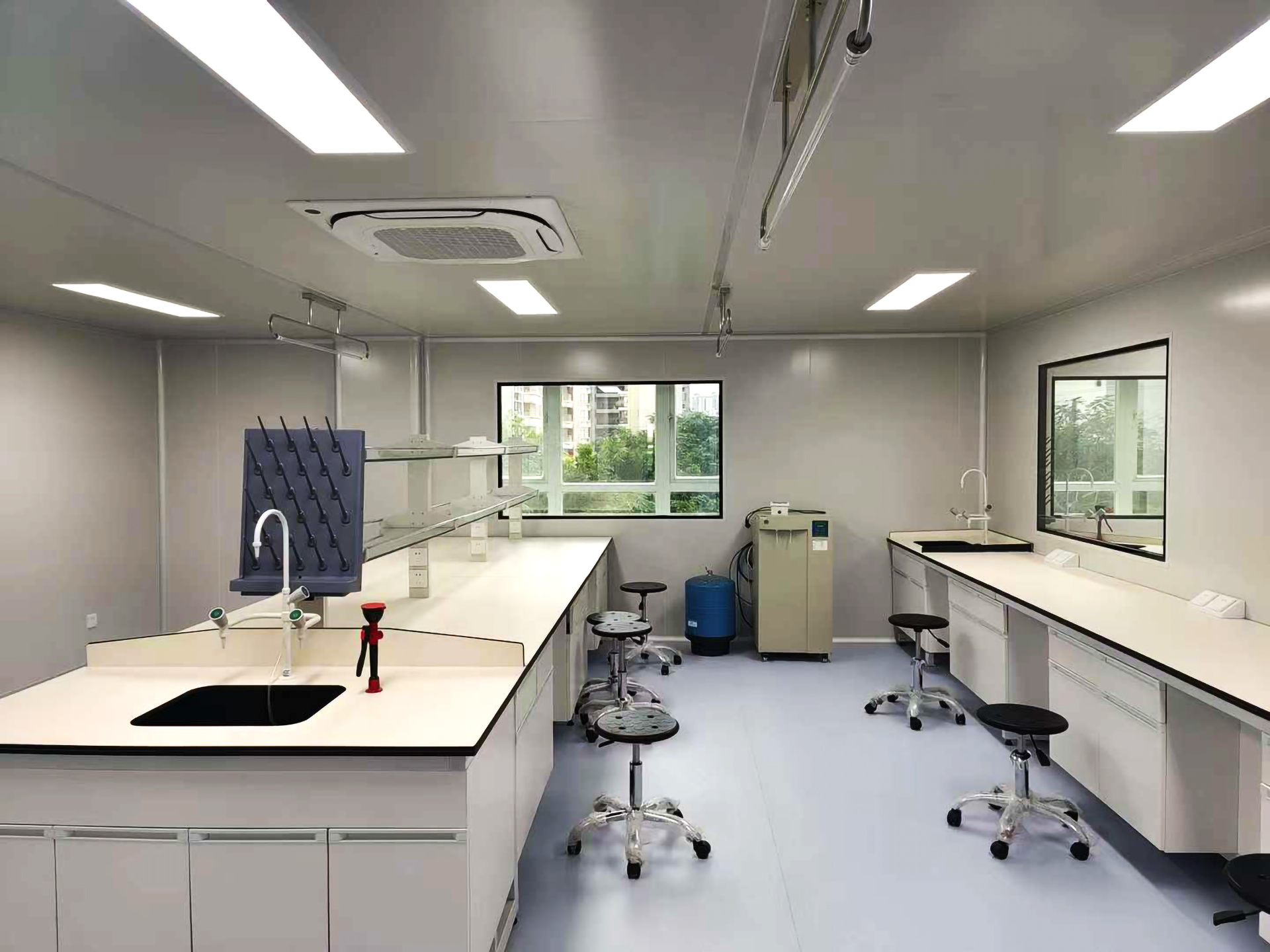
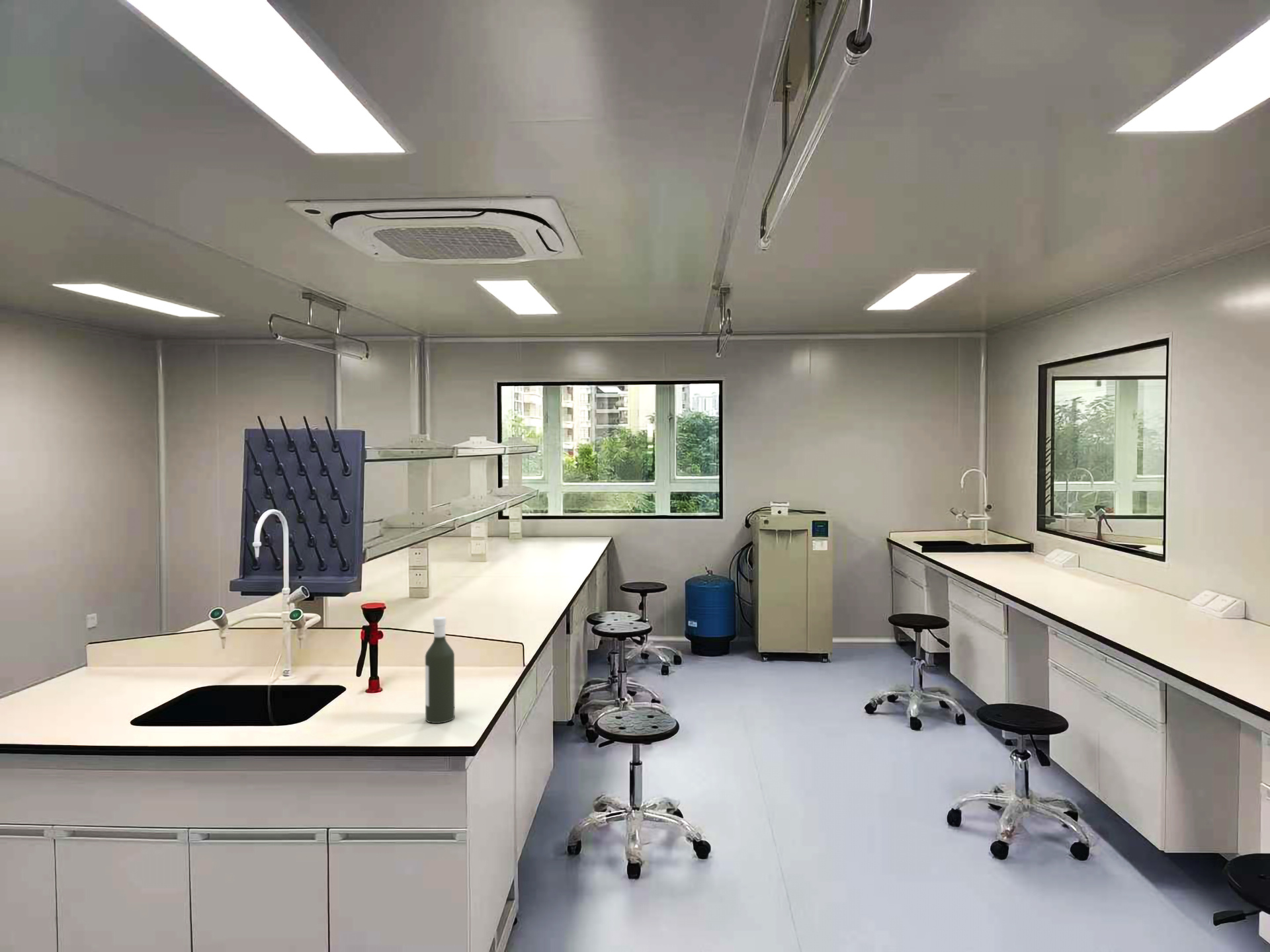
+ bottle (440, 668)
